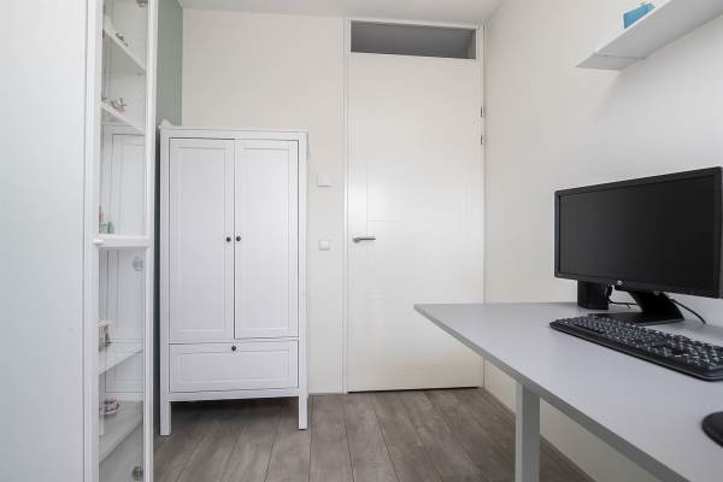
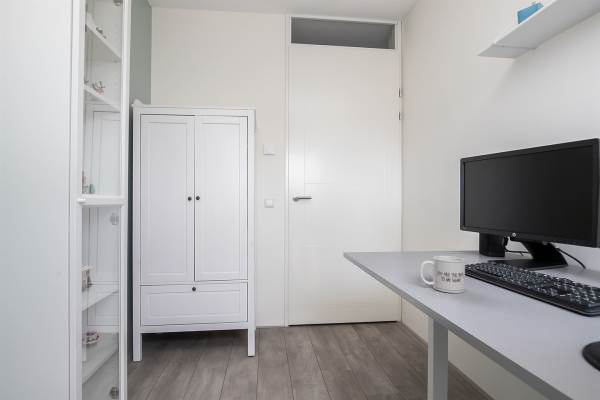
+ mug (441, 273)
